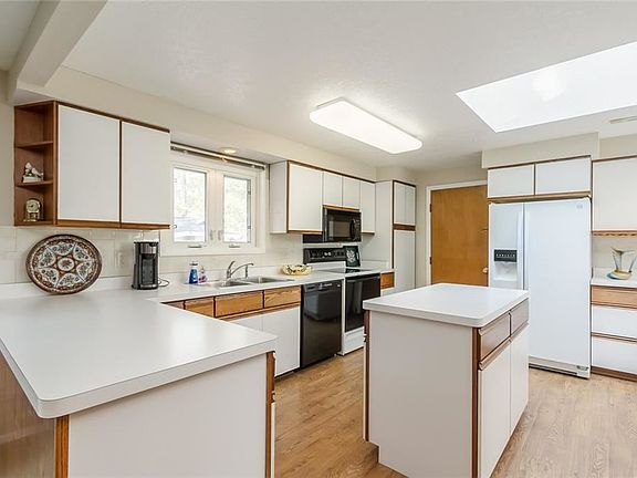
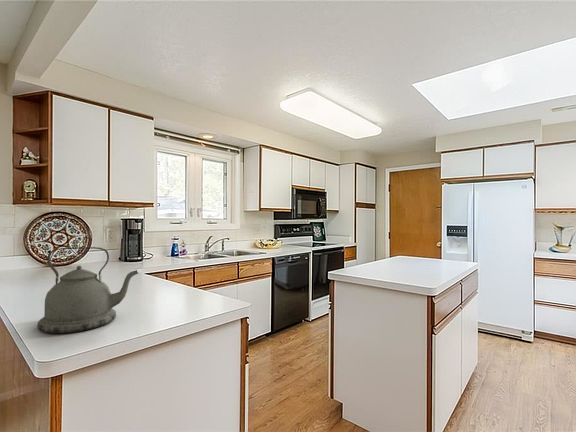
+ kettle (84, 284)
